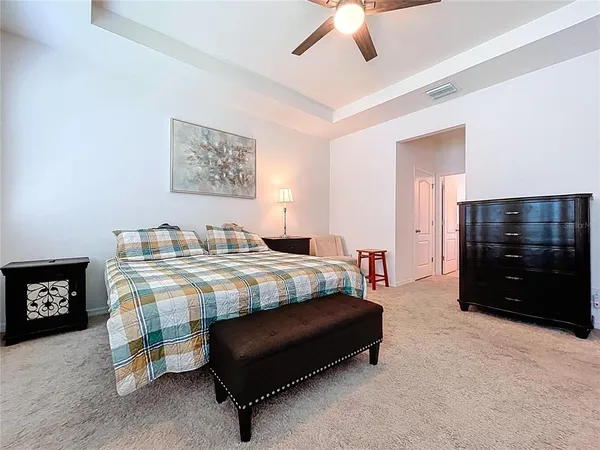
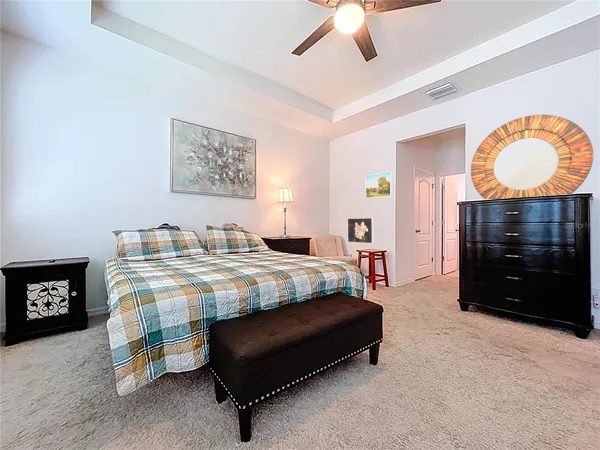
+ home mirror (524, 164)
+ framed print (378, 185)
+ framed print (359, 230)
